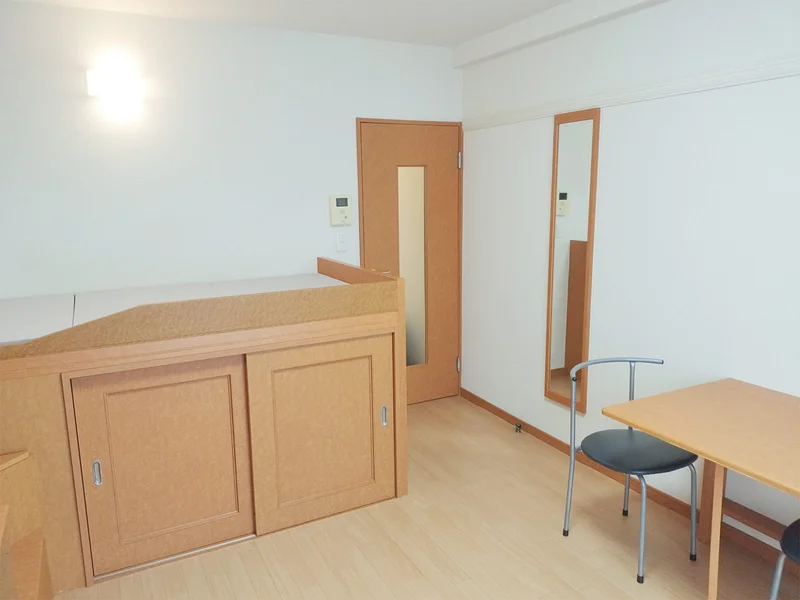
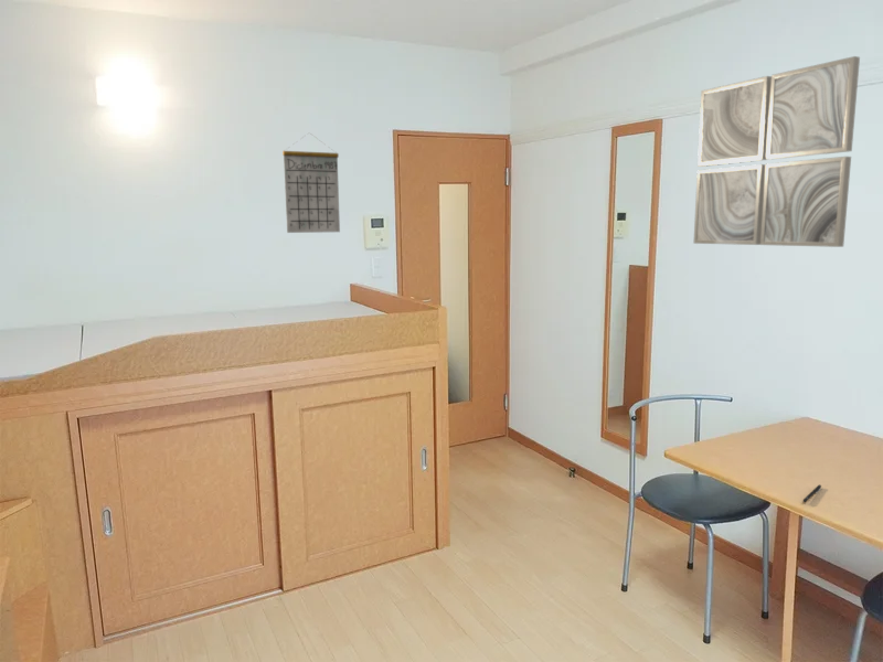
+ pen (811, 493)
+ wall art (766, 159)
+ calendar (311, 182)
